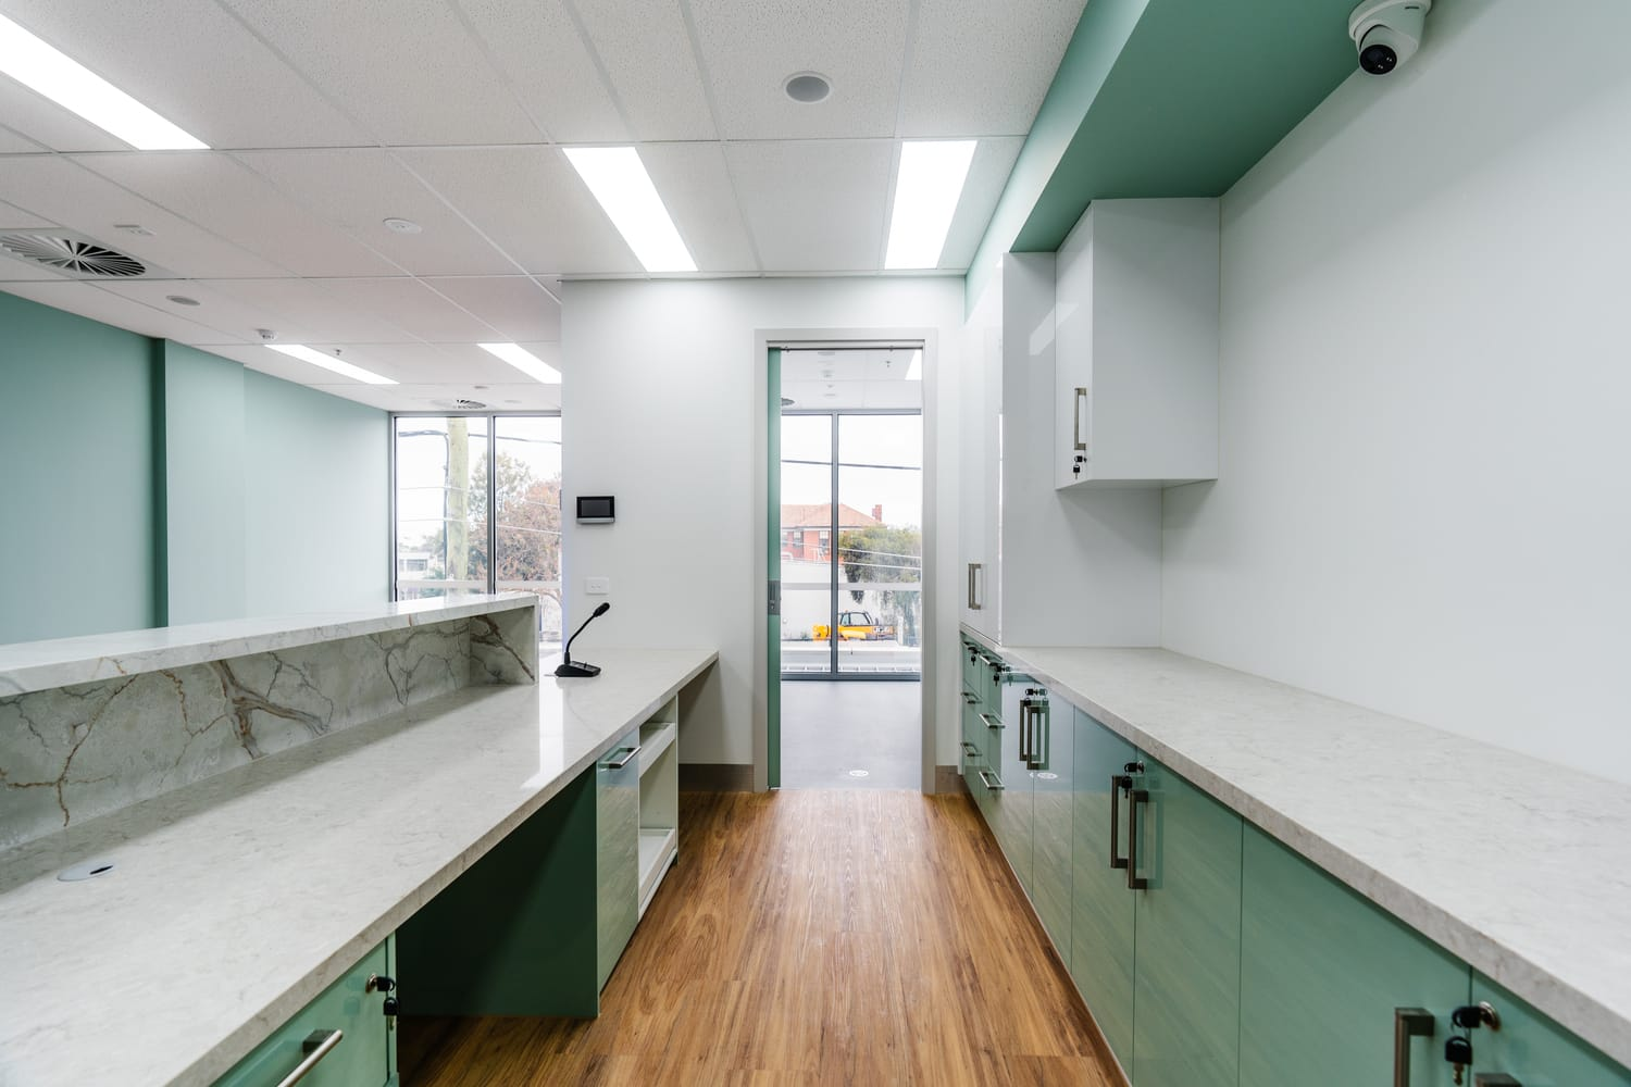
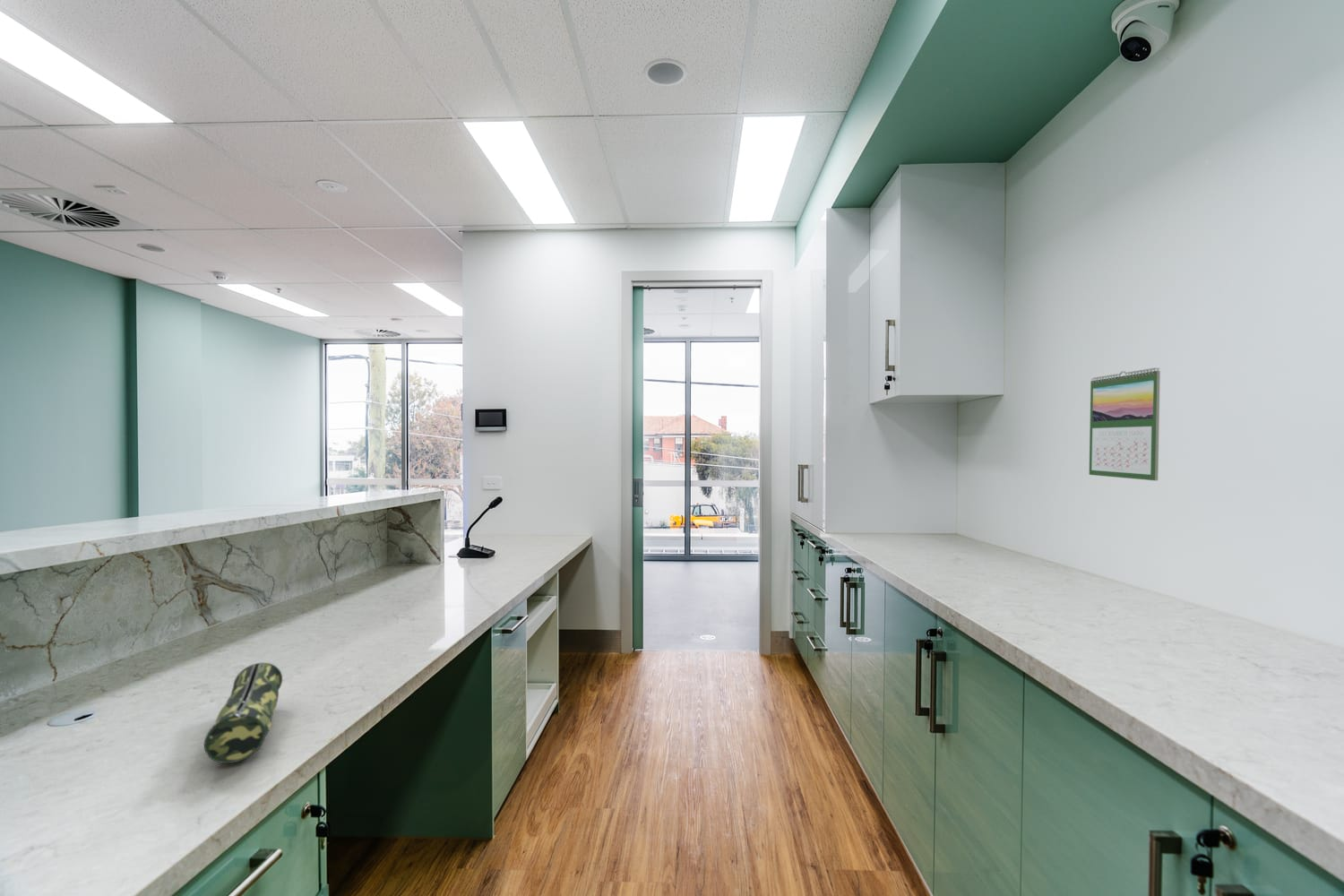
+ pencil case (247, 711)
+ calendar (1121, 424)
